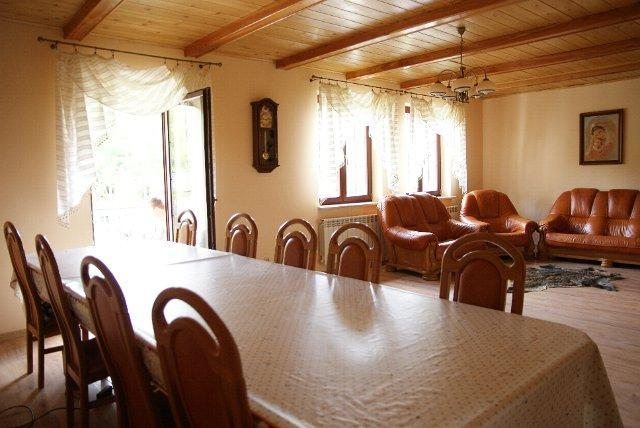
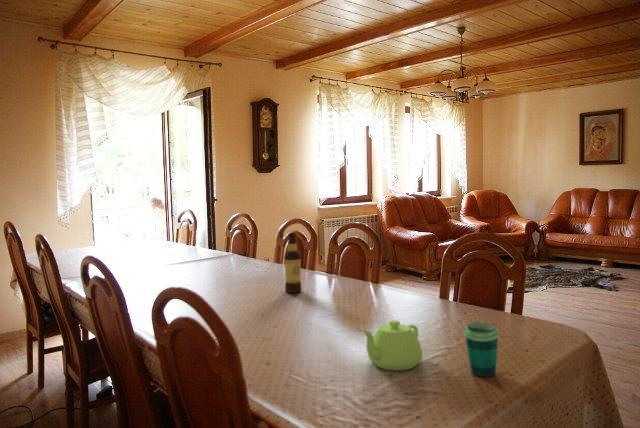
+ cup (481, 350)
+ bottle (292, 262)
+ teapot (392, 342)
